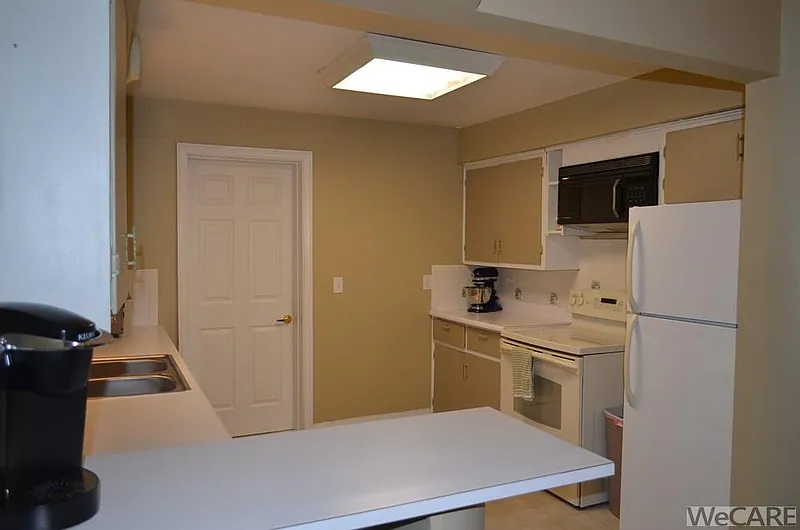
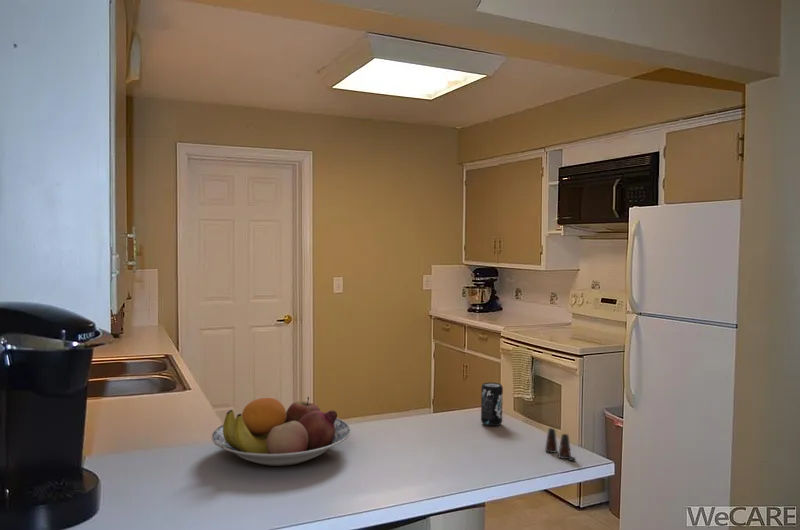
+ beverage can (491, 404)
+ salt shaker (560, 443)
+ fruit bowl (282, 425)
